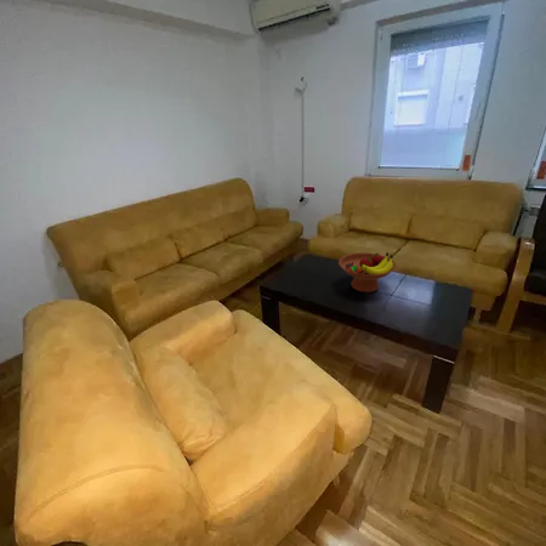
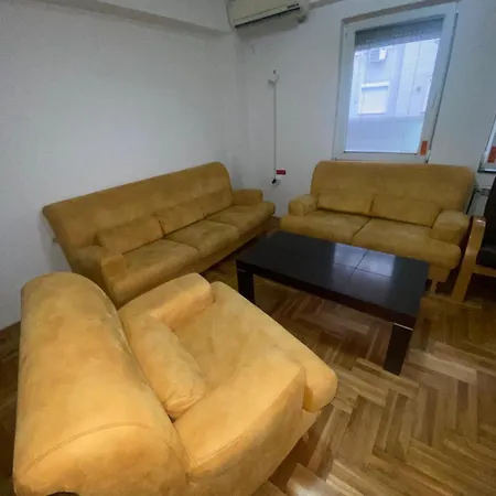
- fruit bowl (365, 269)
